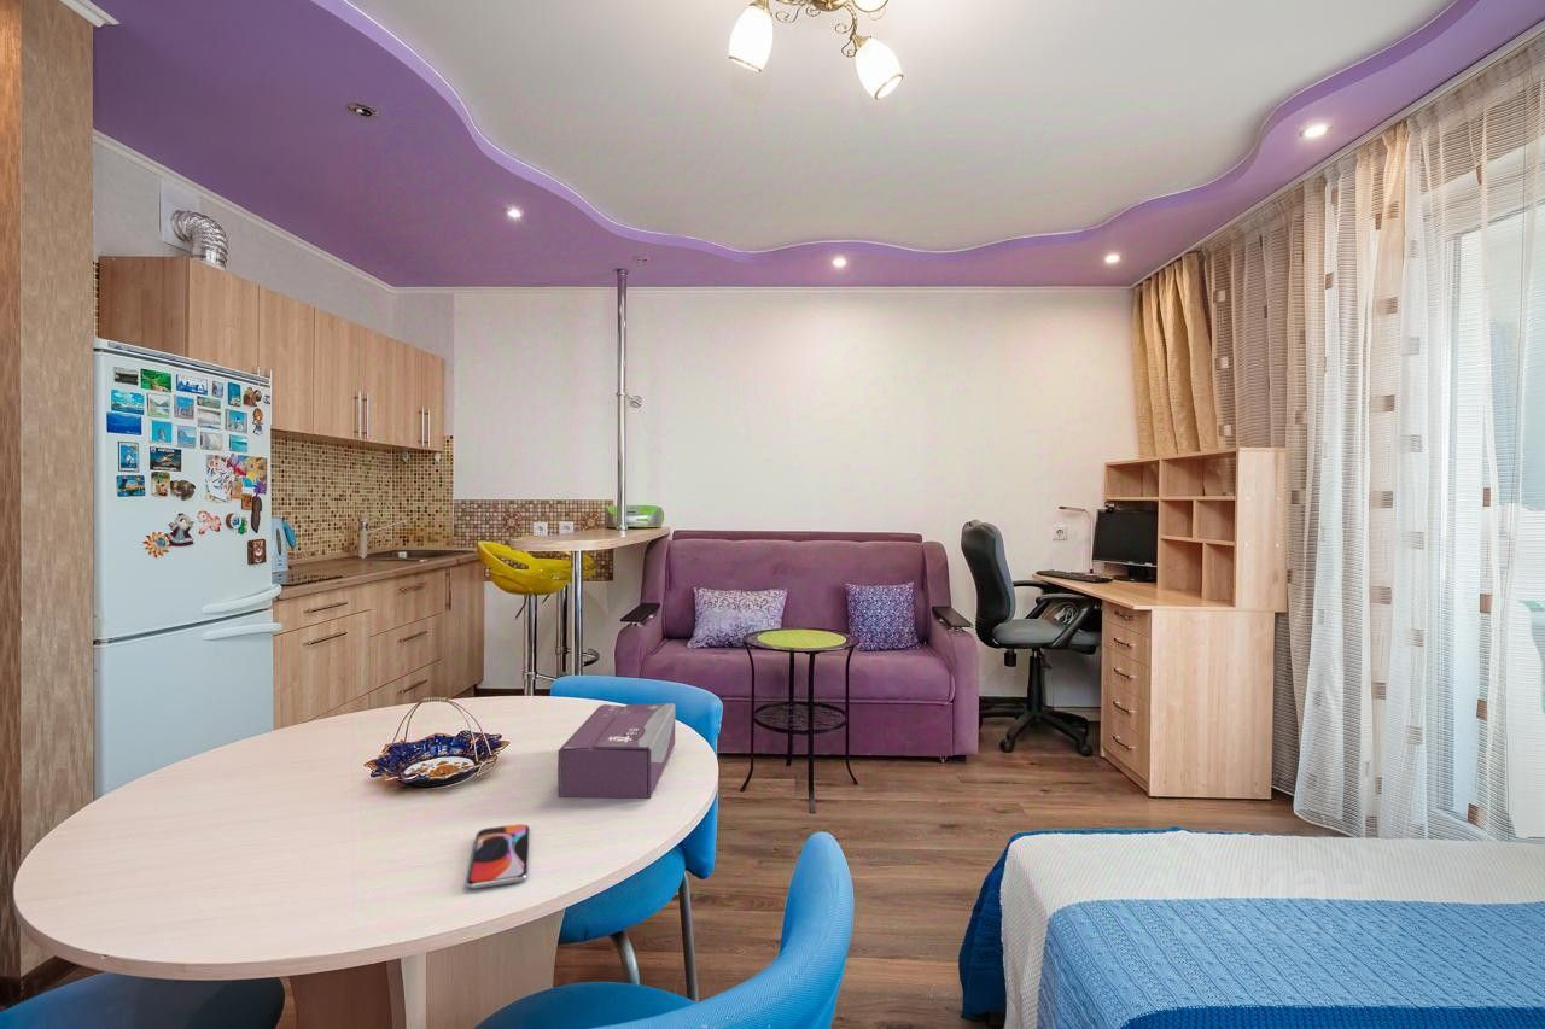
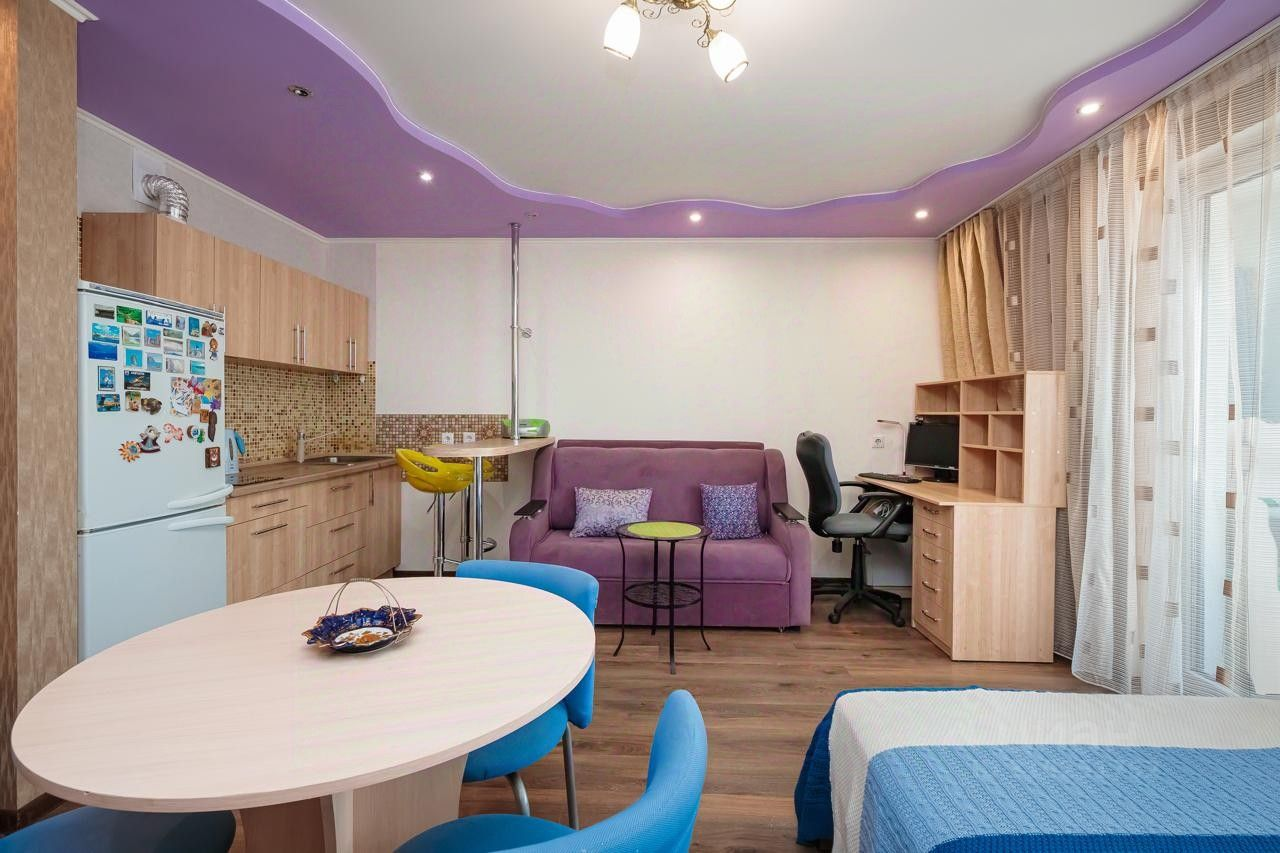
- smartphone (500, 853)
- tissue box (622, 744)
